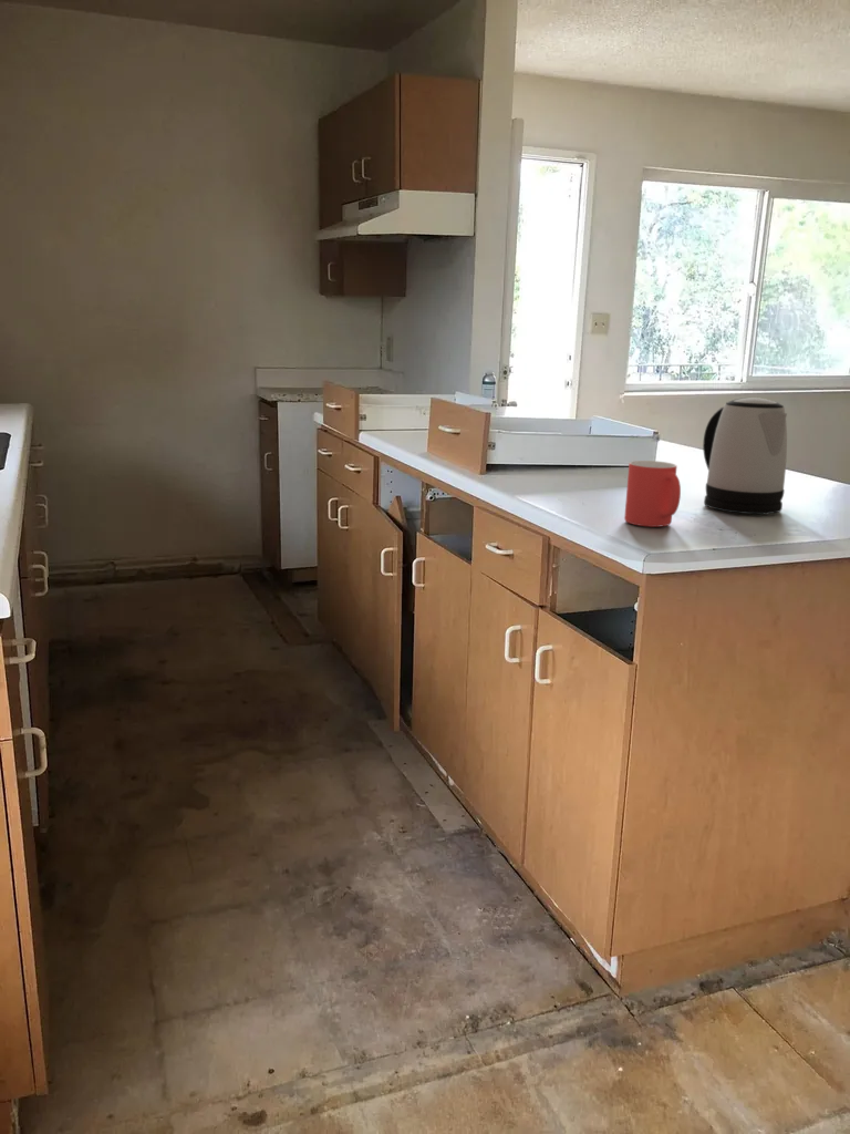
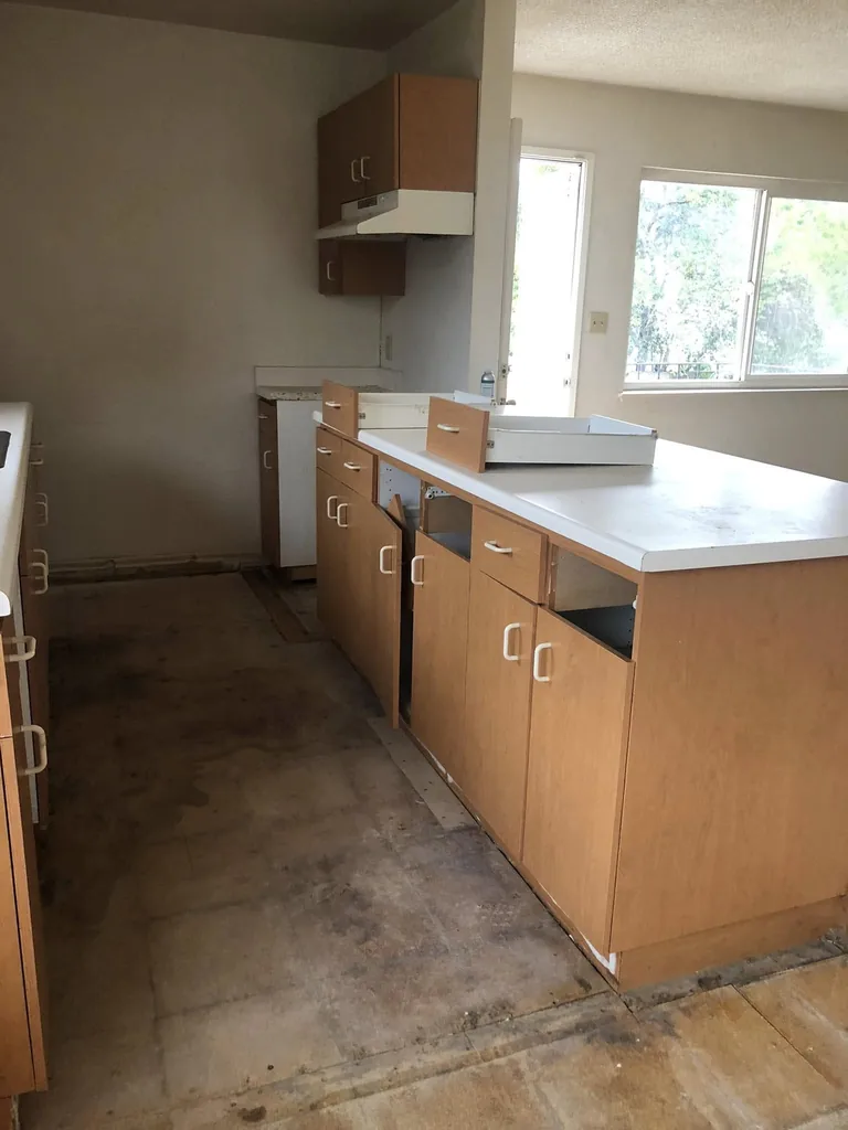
- mug (656, 495)
- kettle (740, 452)
